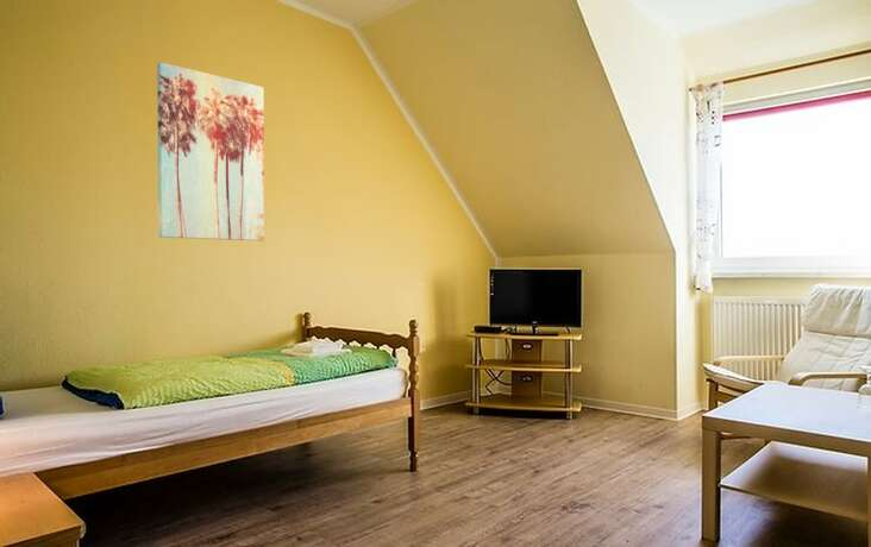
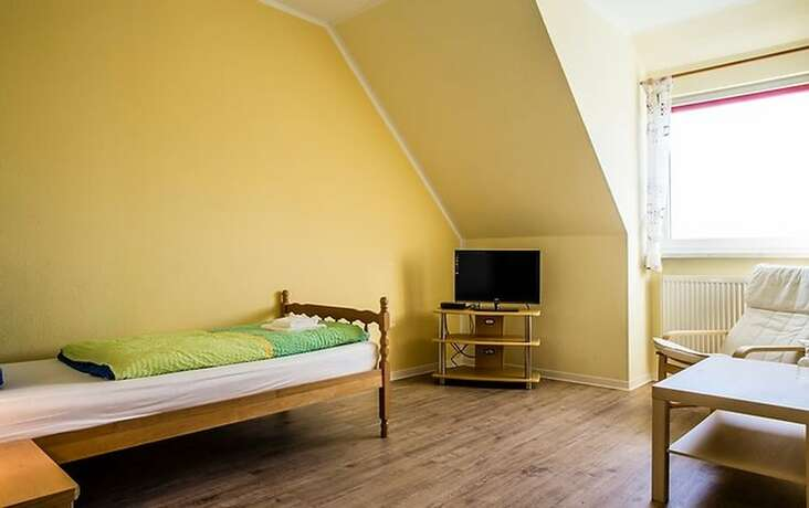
- wall art (214, 157)
